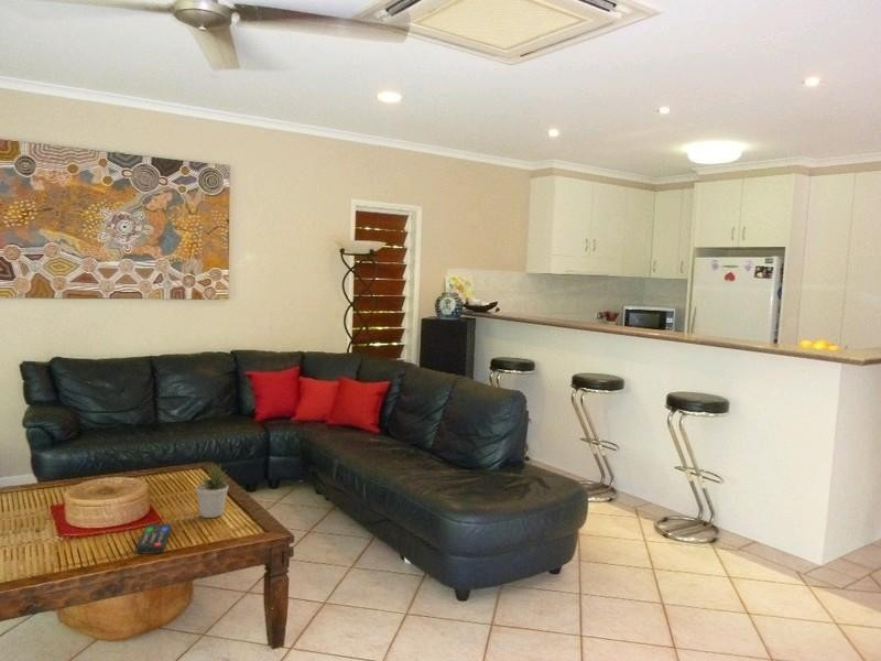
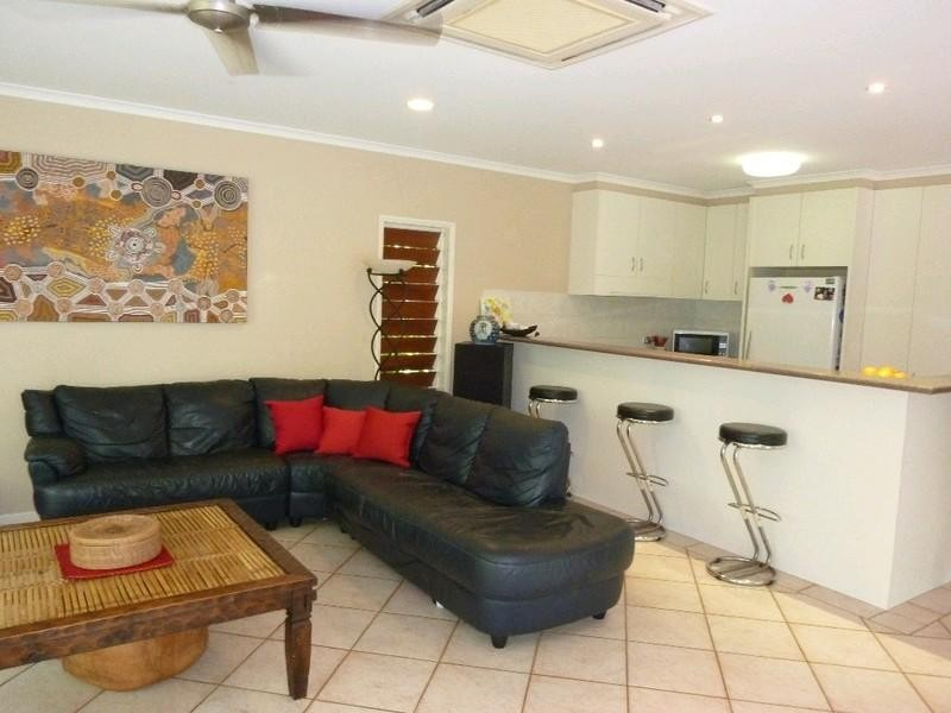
- remote control (154, 538)
- potted plant (214, 490)
